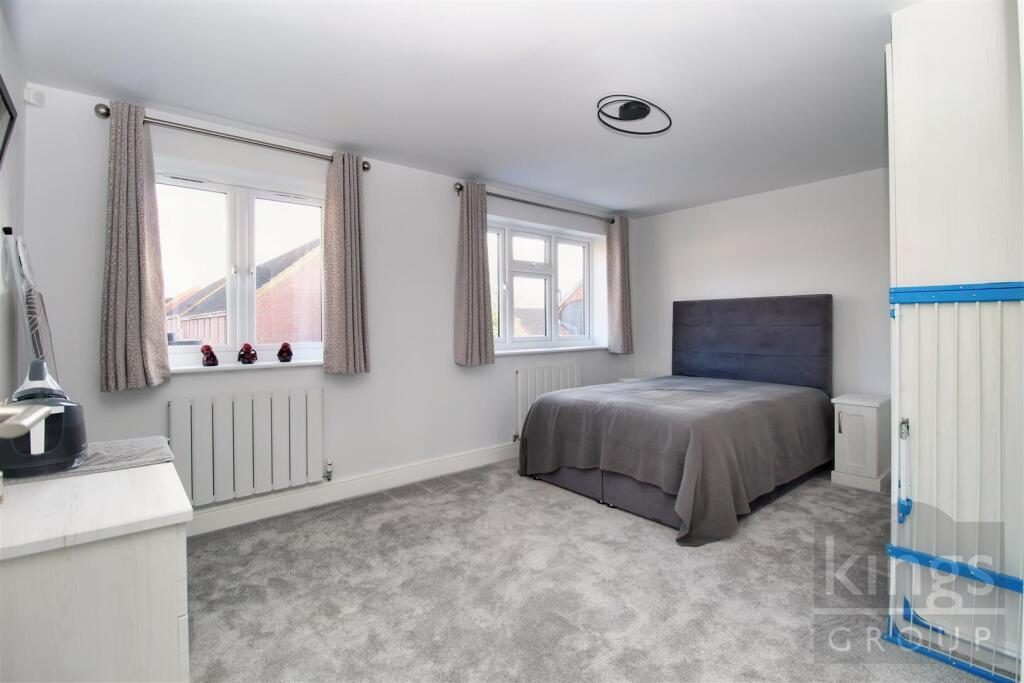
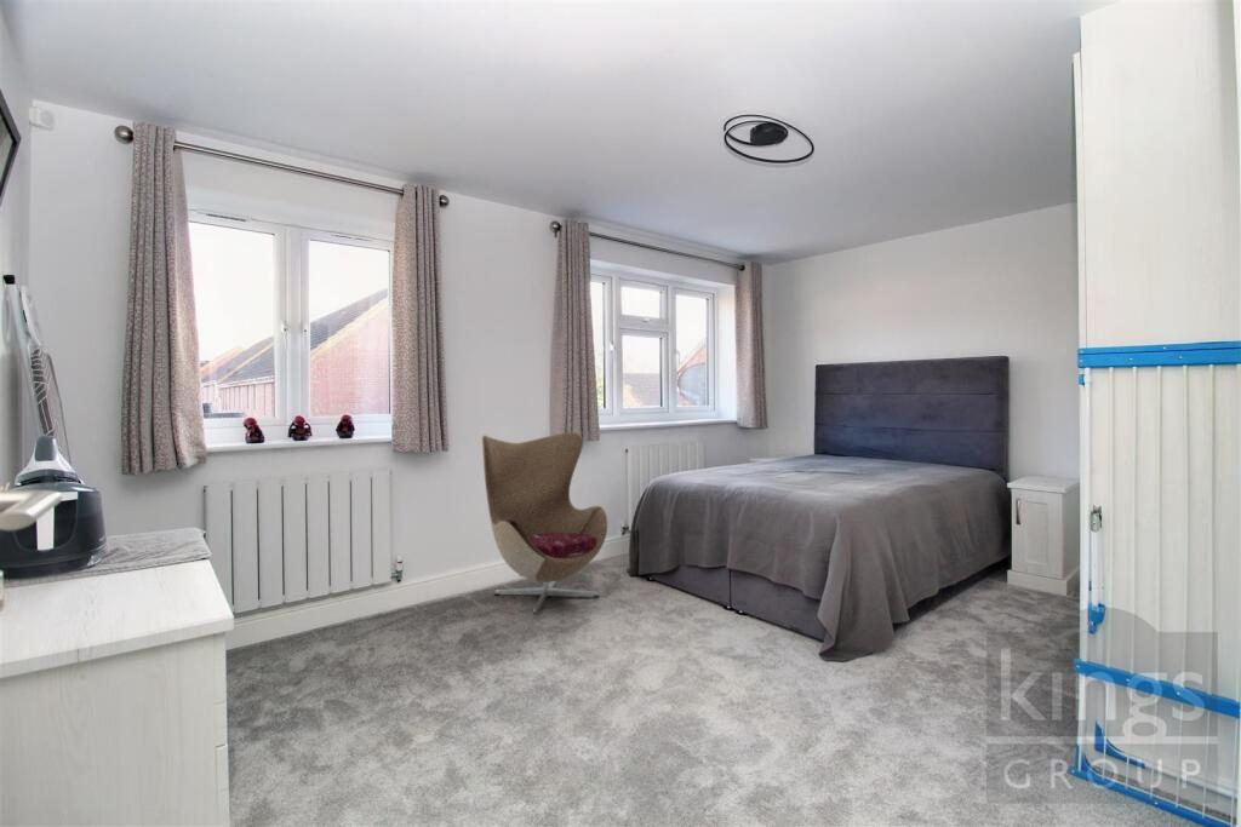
+ armchair (542, 513)
